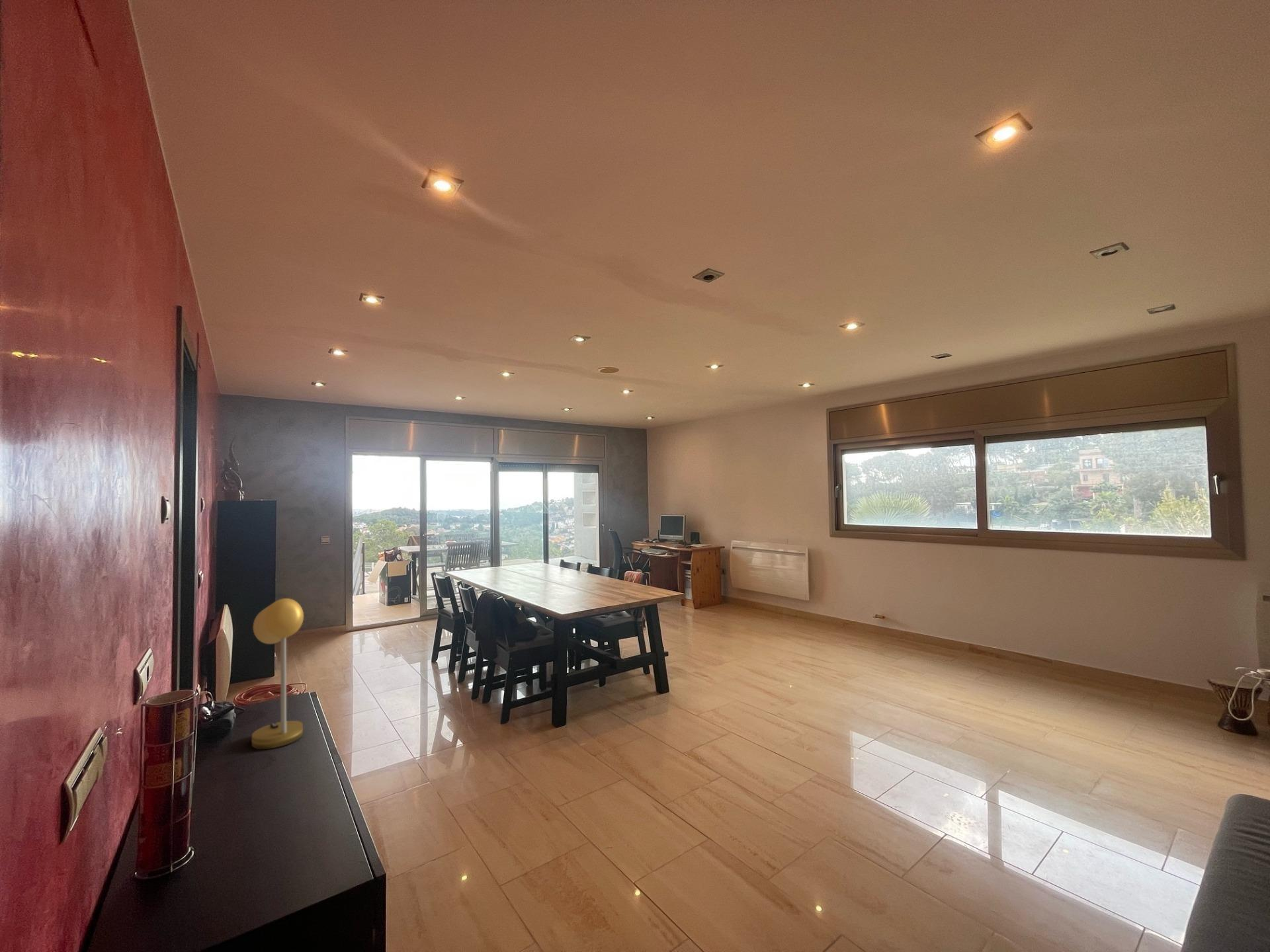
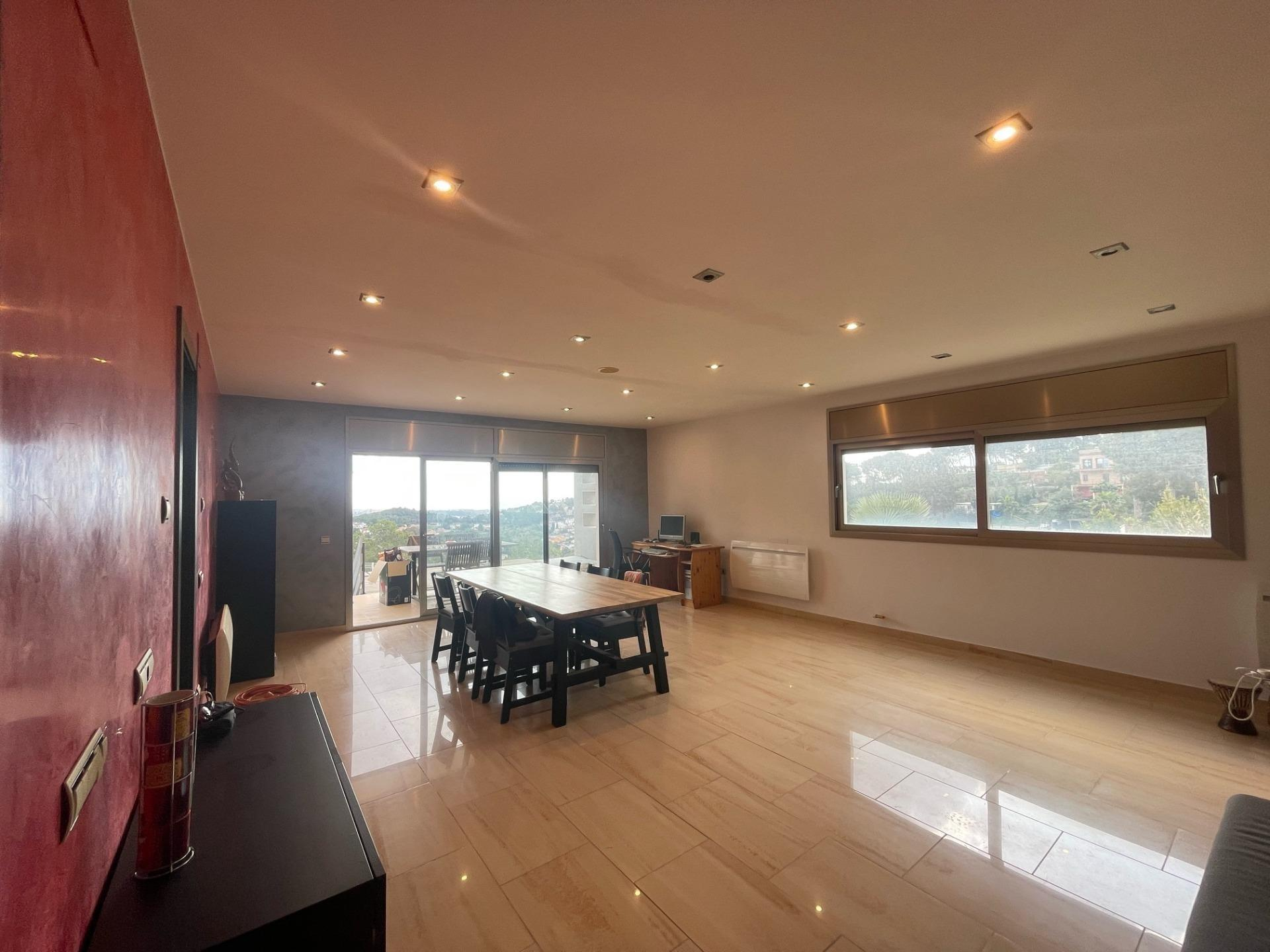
- desk lamp (280, 668)
